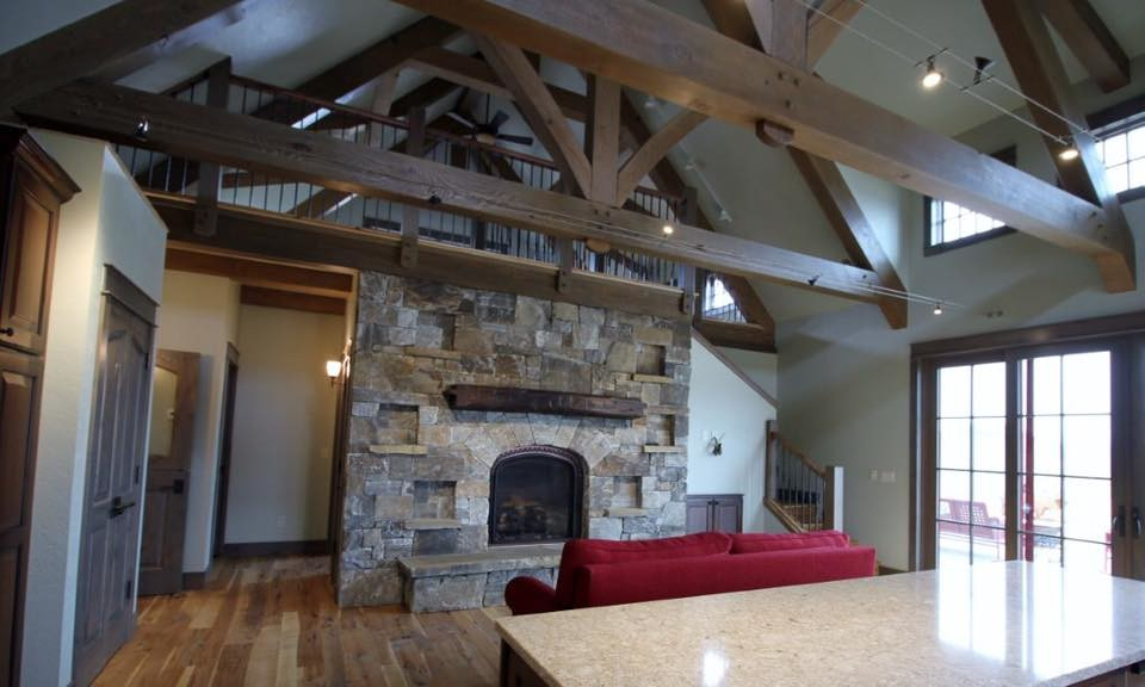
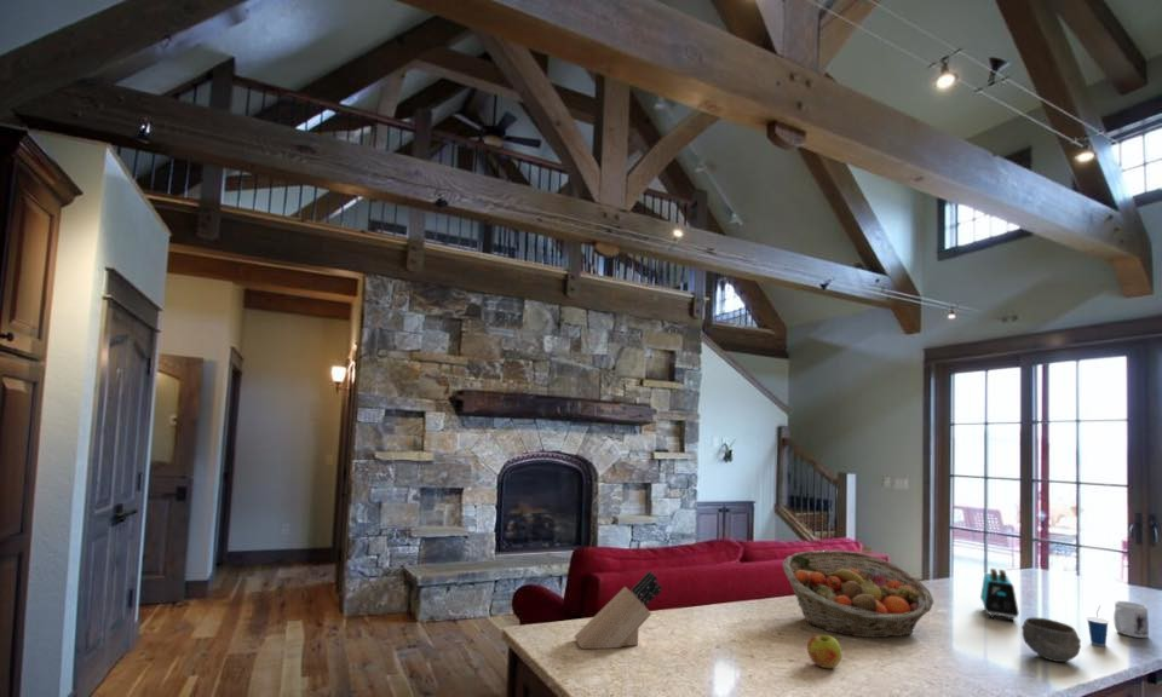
+ cup (1097, 624)
+ bowl (1049, 640)
+ apple (824, 651)
+ mug (1127, 620)
+ fruit basket (855, 592)
+ knife block (619, 607)
+ toaster (999, 592)
